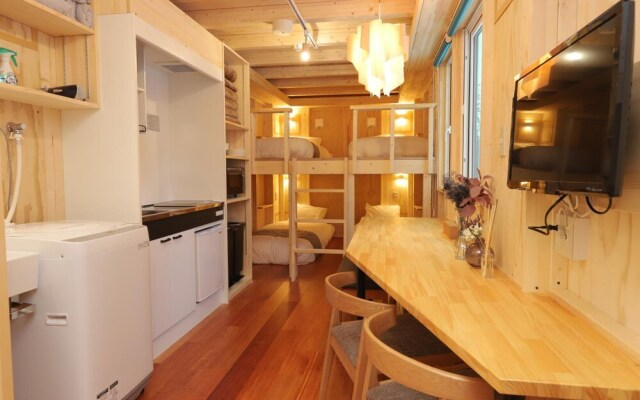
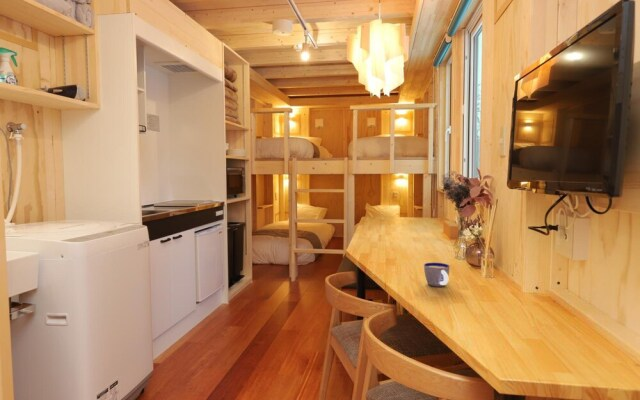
+ cup (438, 275)
